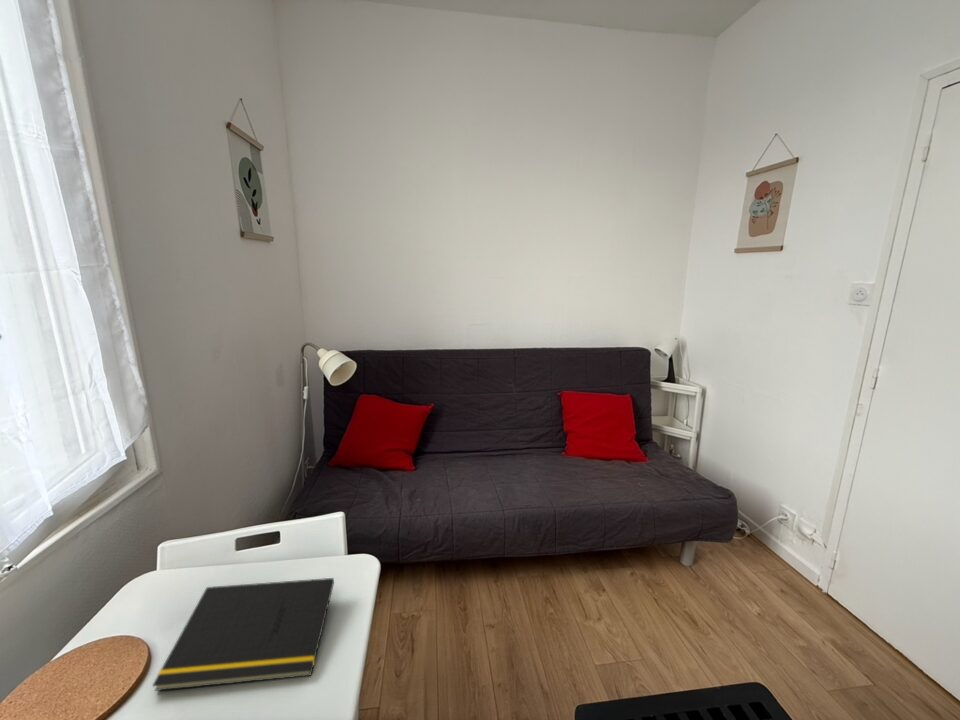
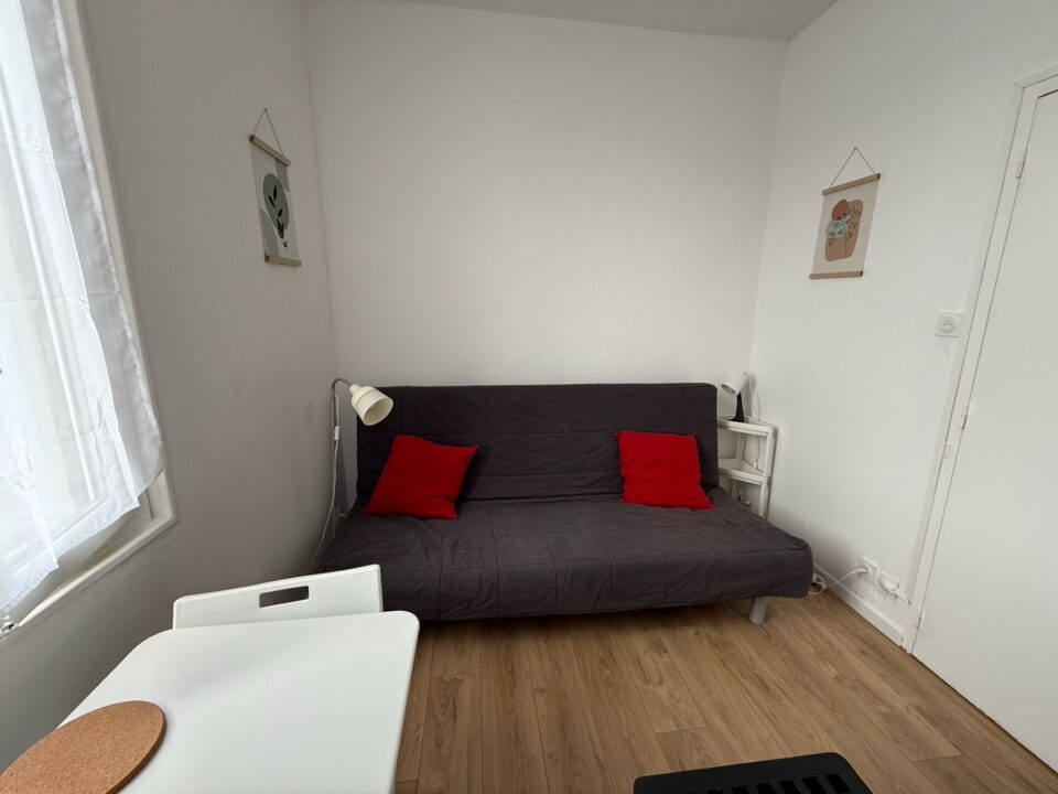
- notepad (254, 627)
